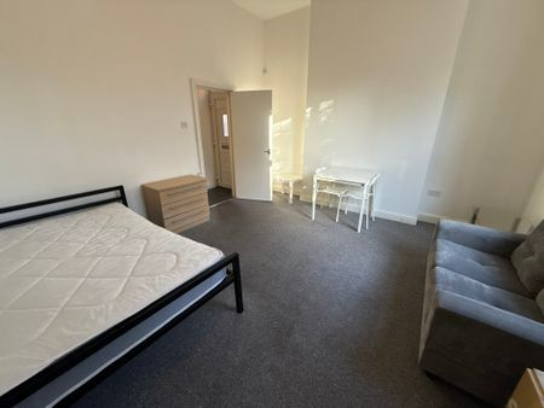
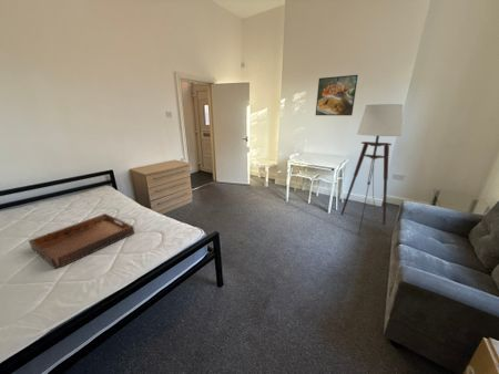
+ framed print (335, 96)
+ floor lamp (384, 172)
+ serving tray (84, 236)
